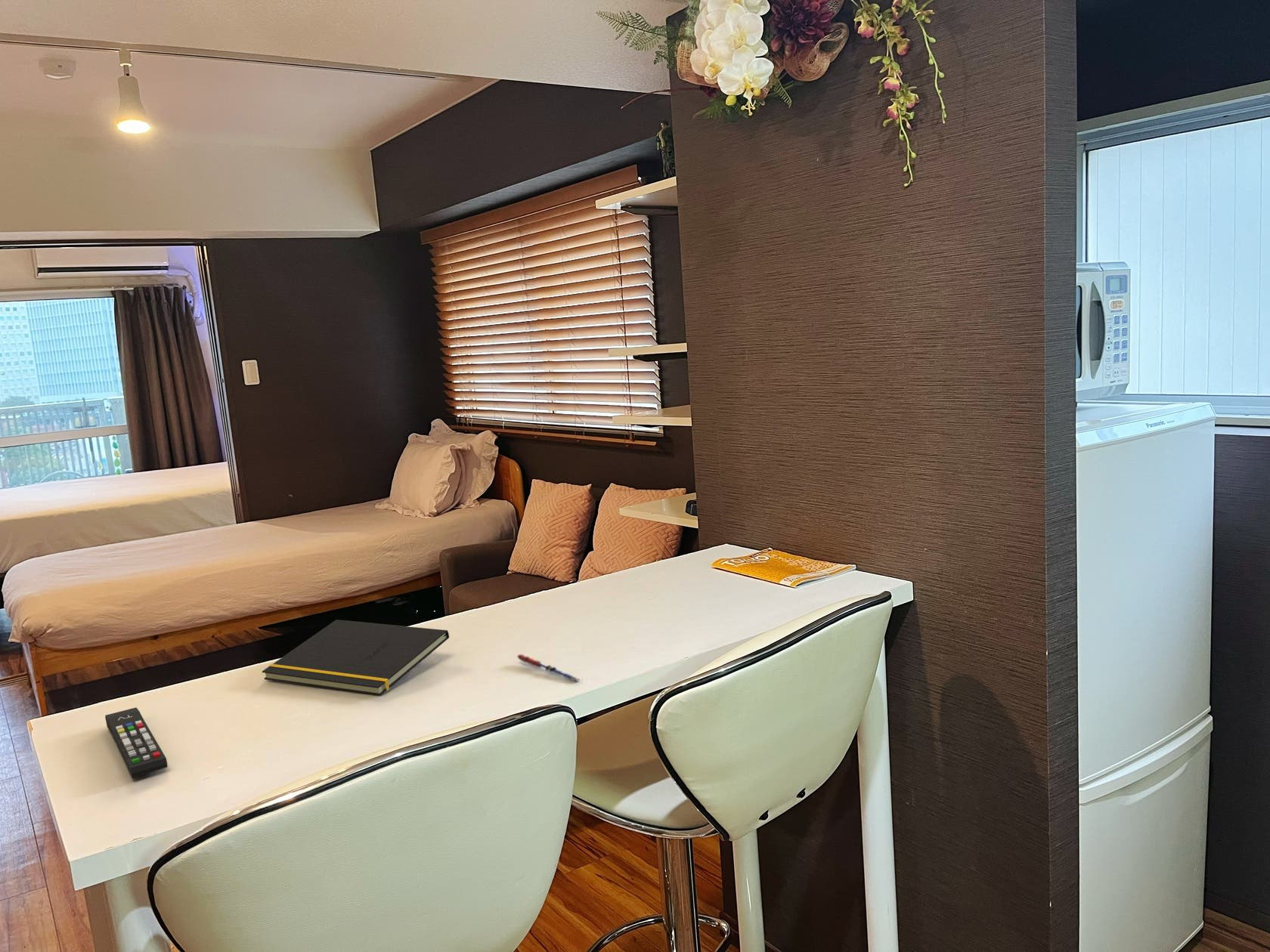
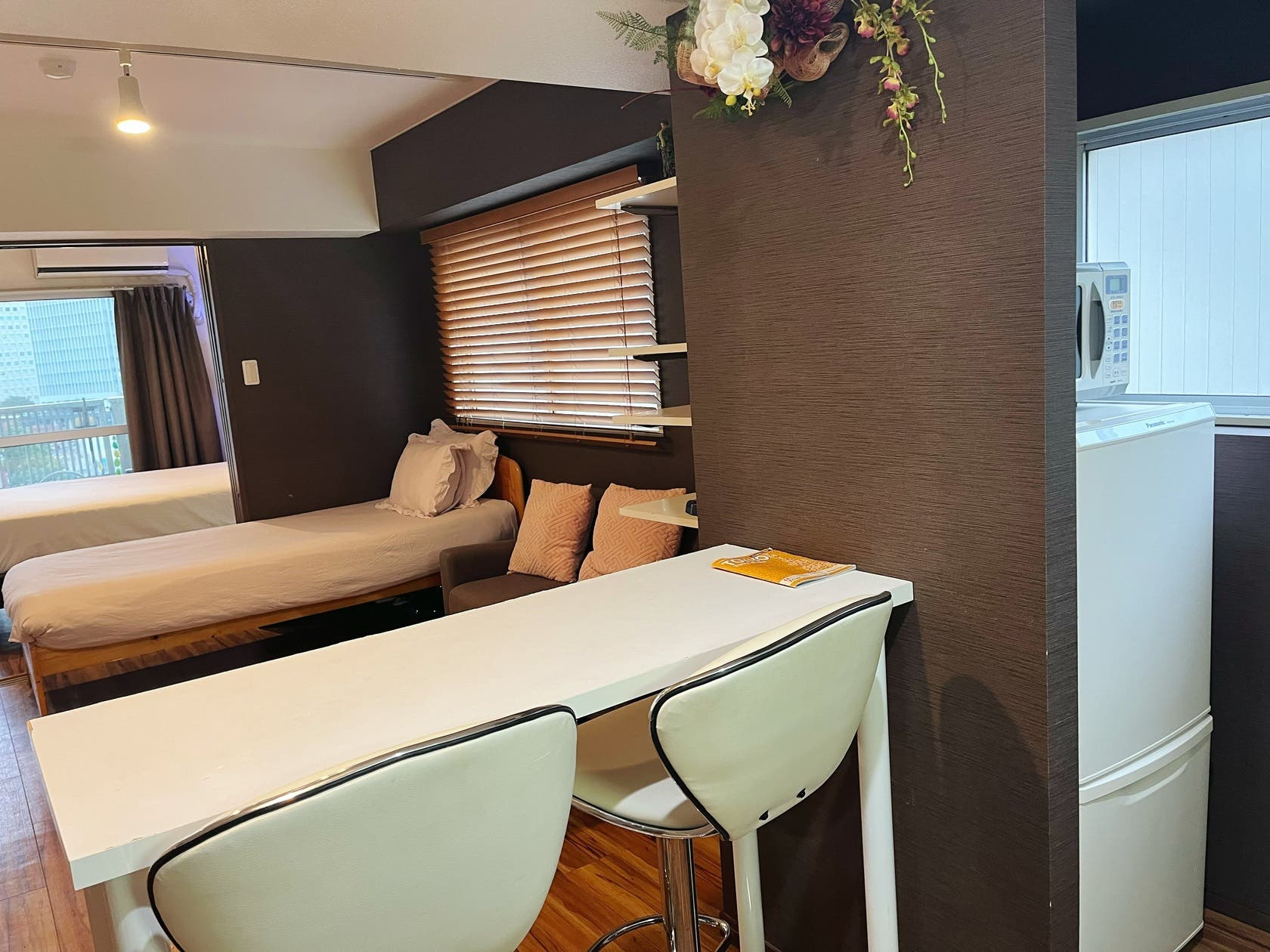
- notepad (357, 654)
- remote control (134, 739)
- pen (547, 666)
